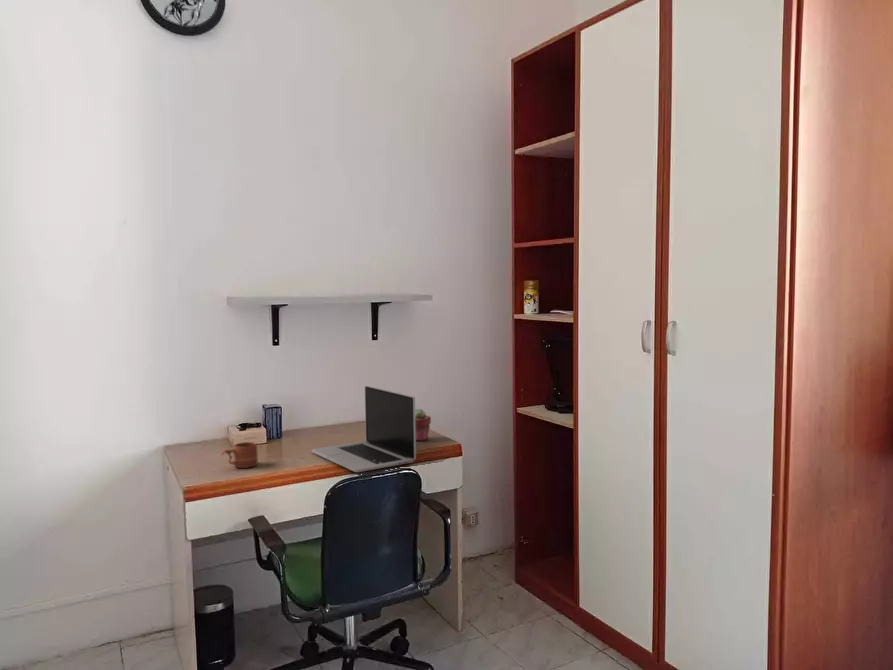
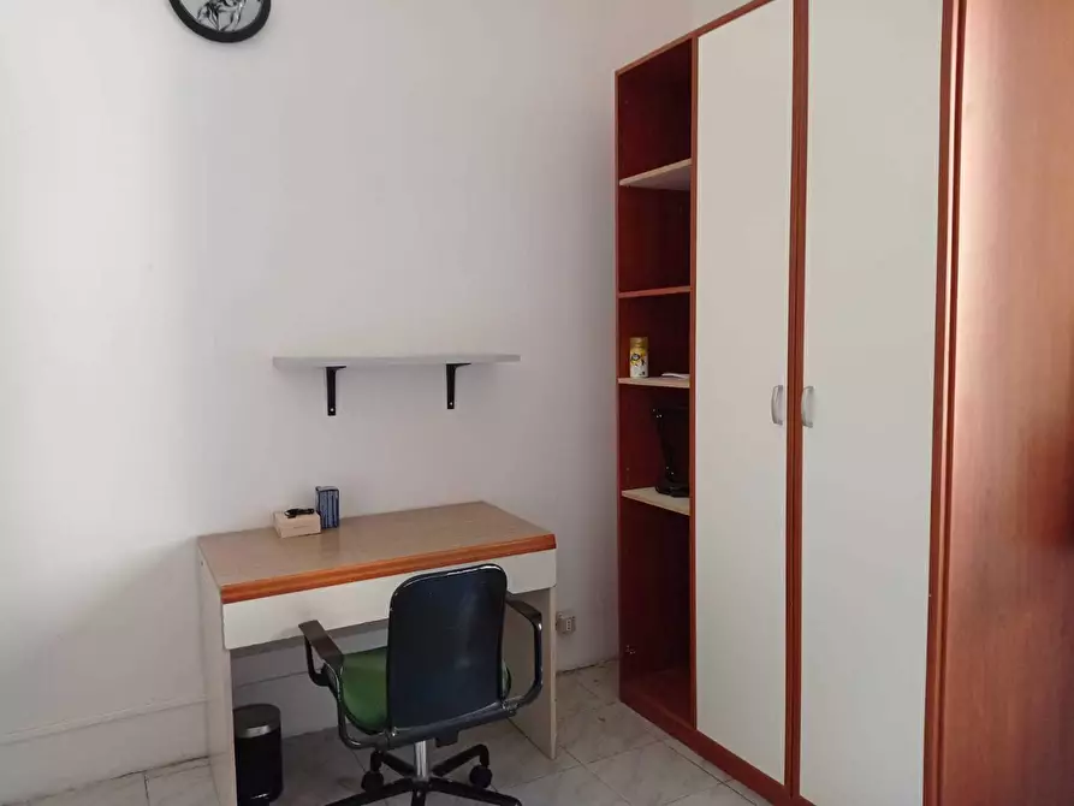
- laptop (365, 426)
- potted succulent (419, 423)
- mug (239, 455)
